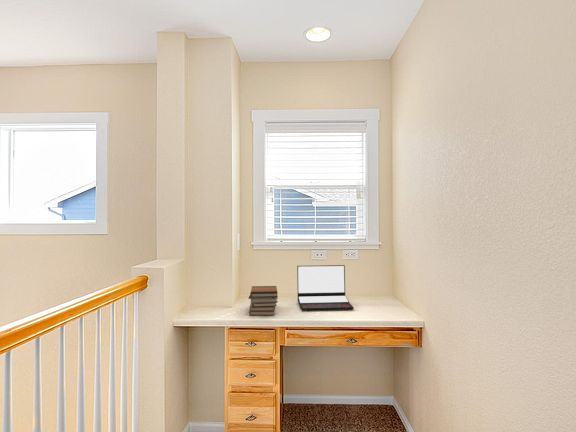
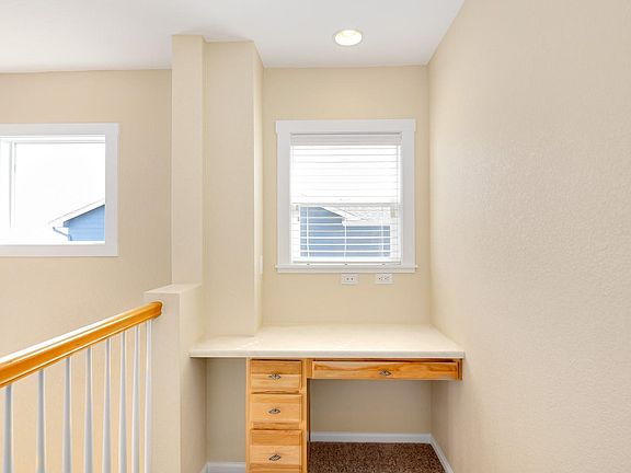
- book stack (263, 299)
- laptop (324, 286)
